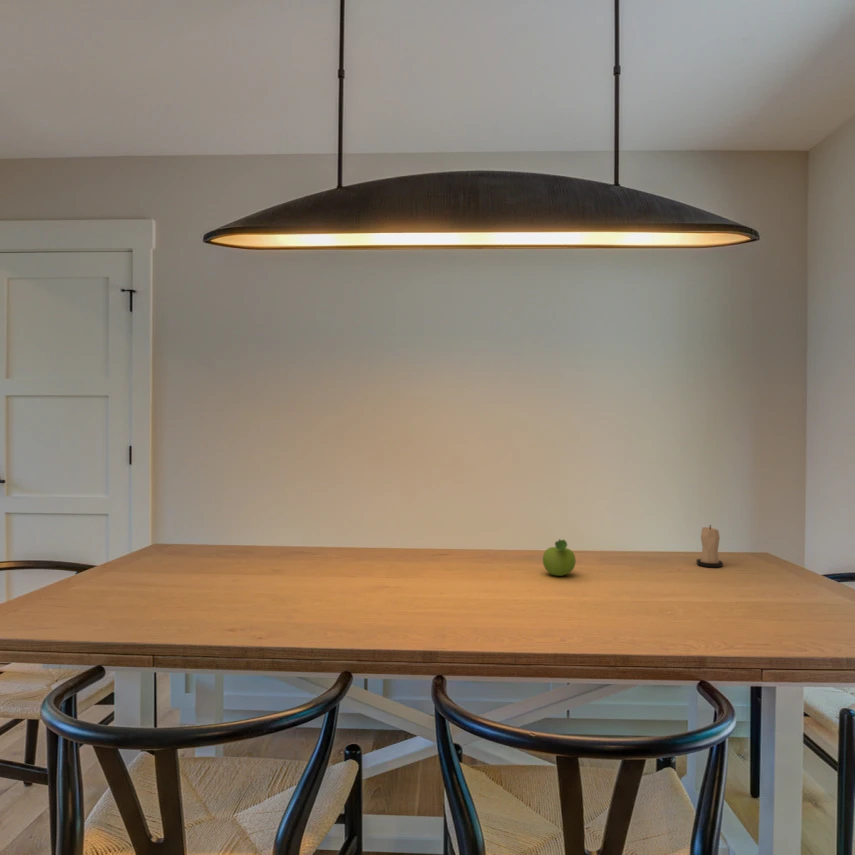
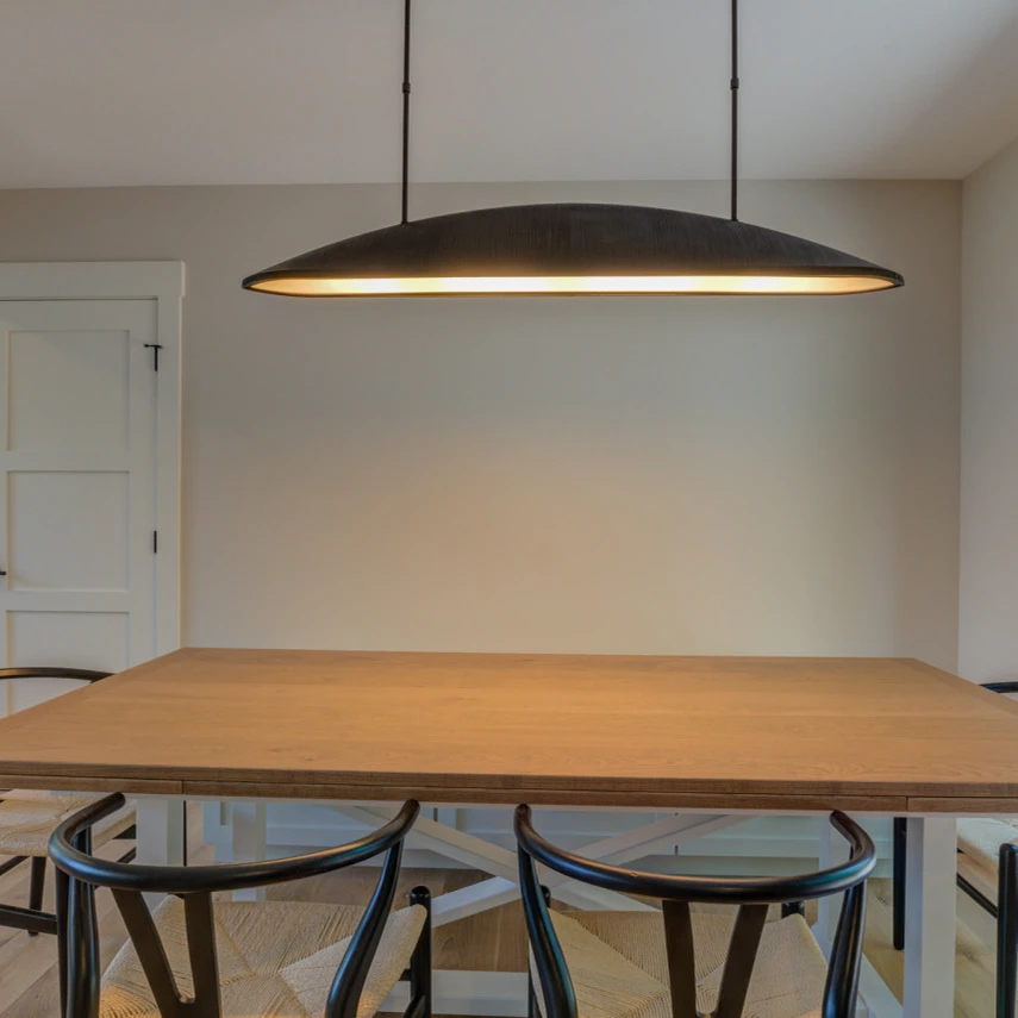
- candle (709, 544)
- fruit (559, 557)
